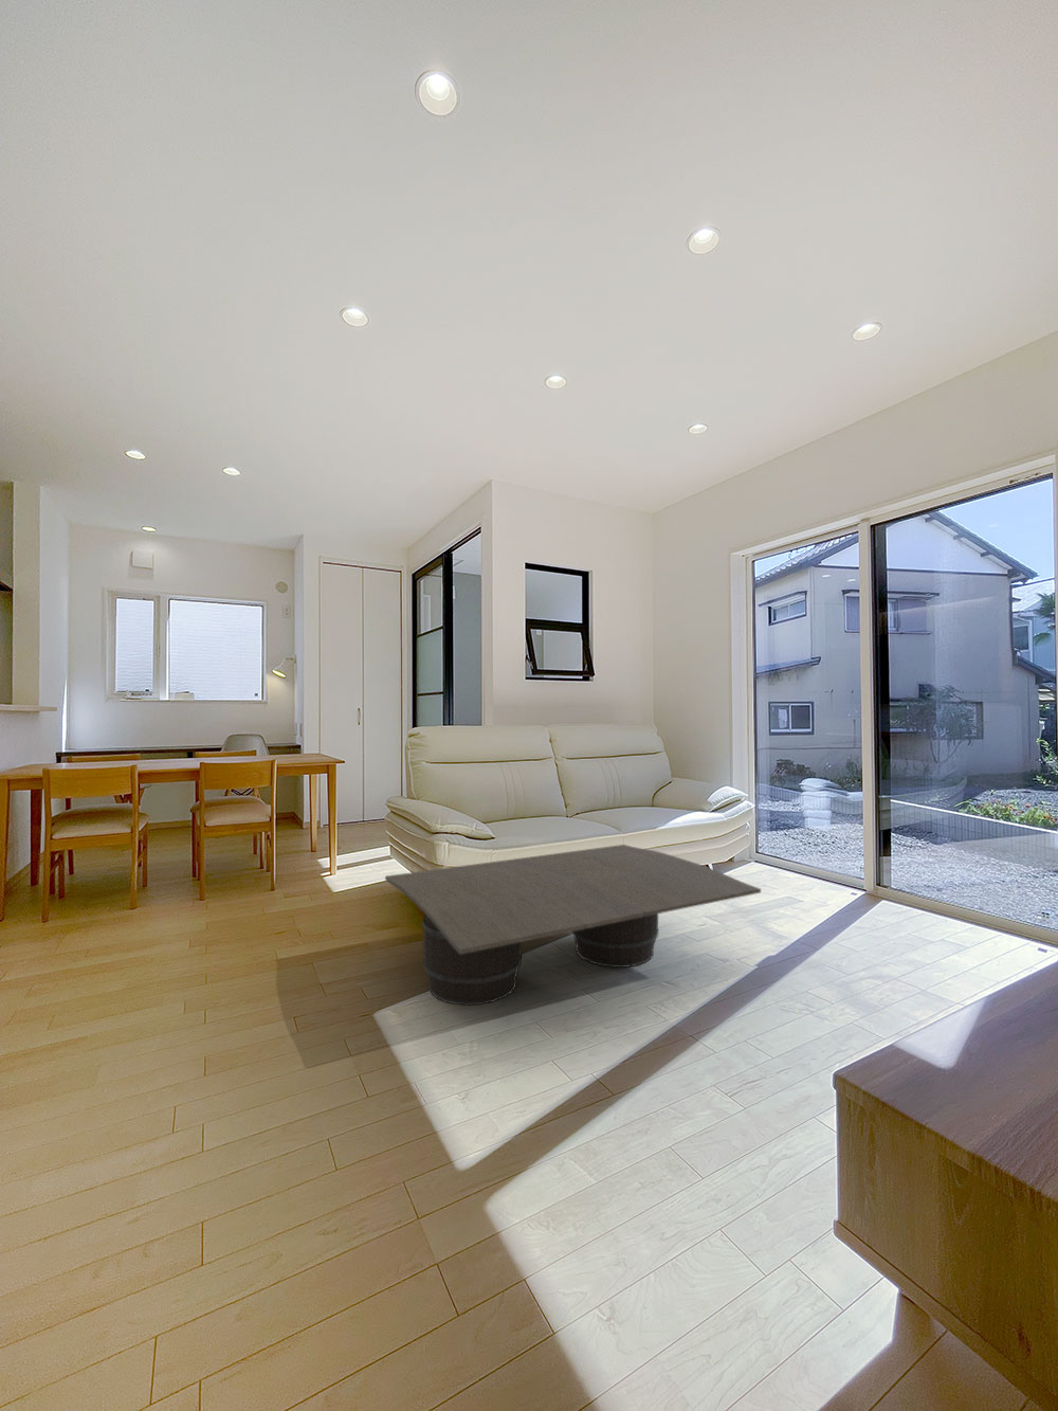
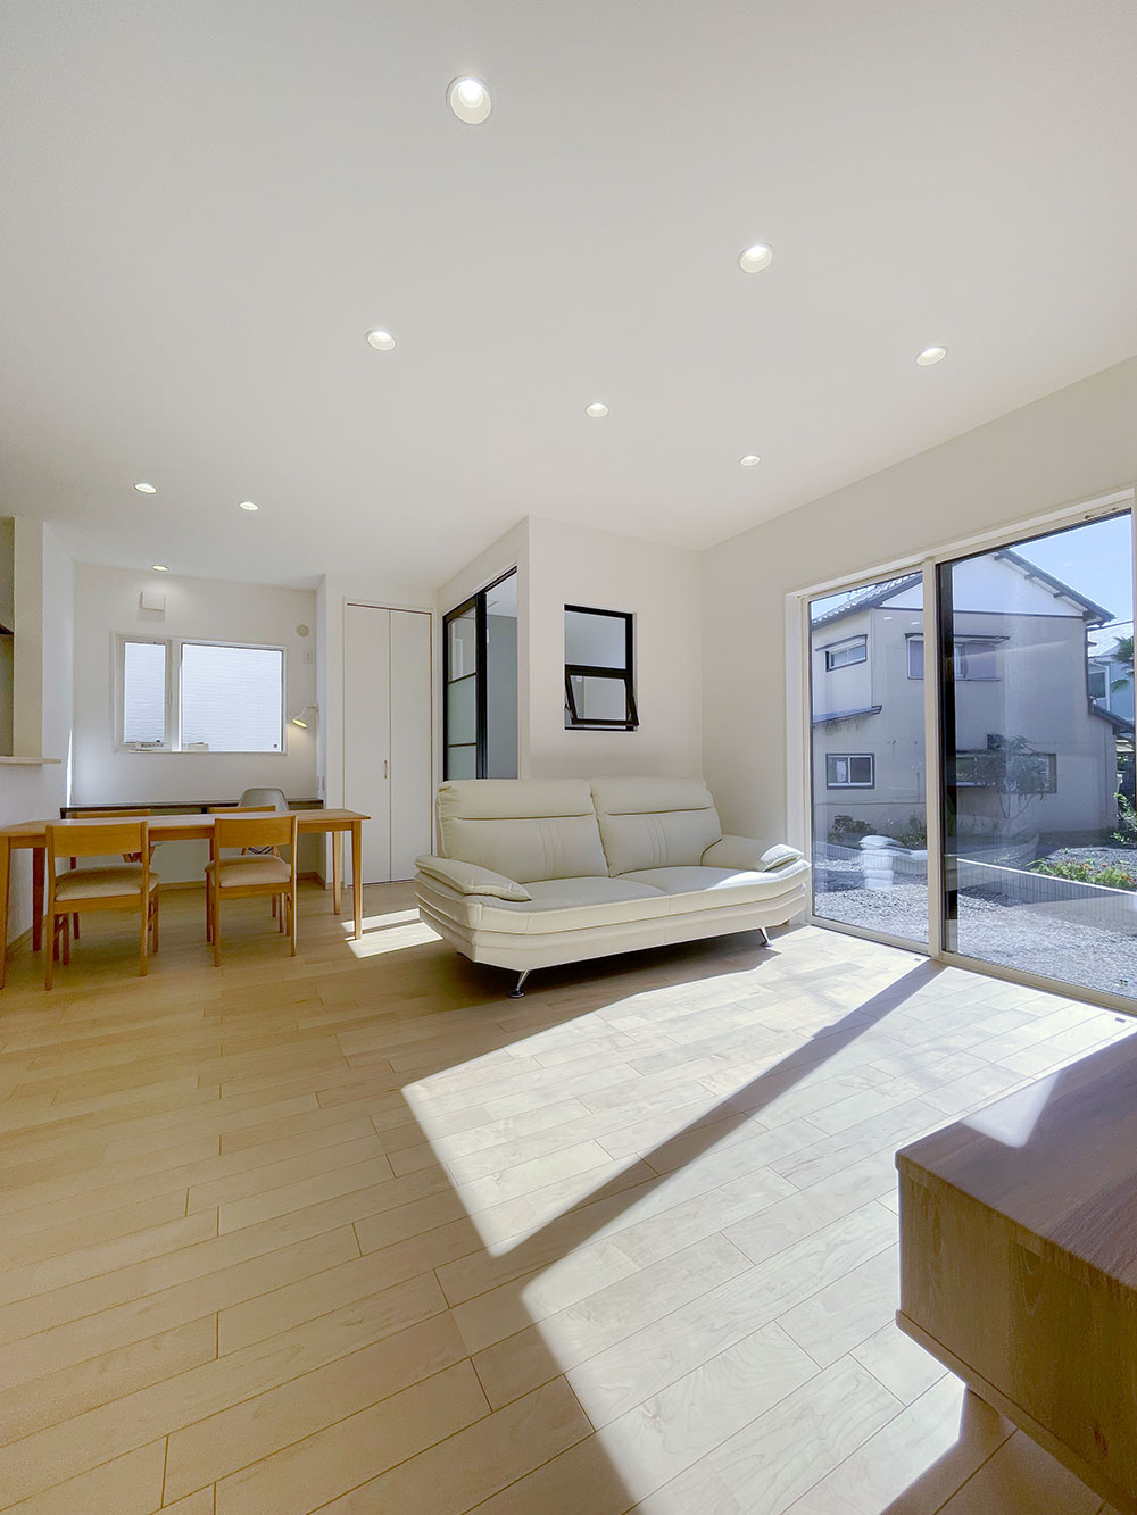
- coffee table (565, 921)
